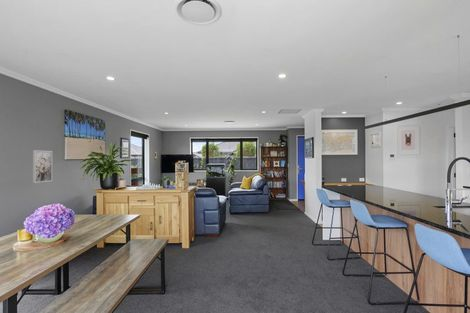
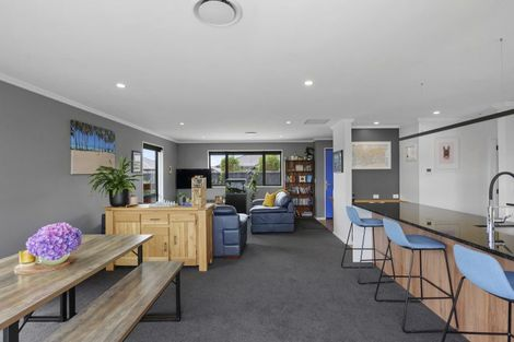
- wall art (43, 166)
